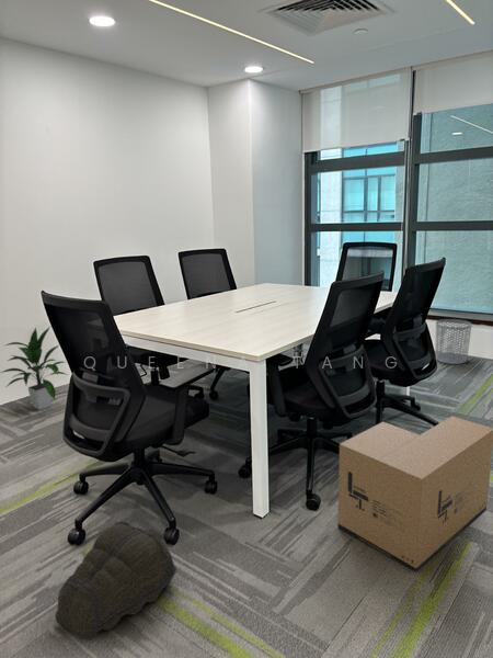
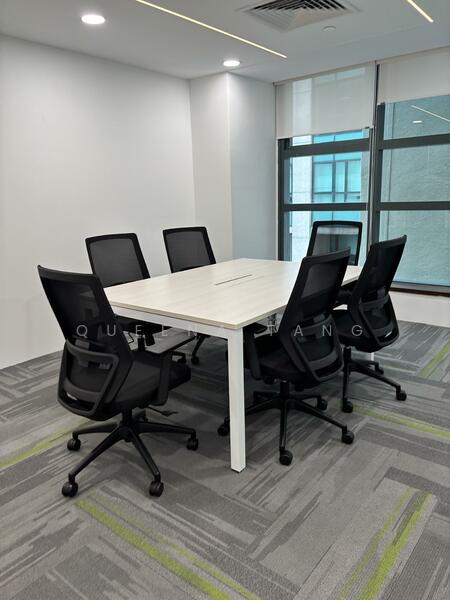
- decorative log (115, 570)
- indoor plant (36, 368)
- waste bin (451, 341)
- cardboard box (415, 478)
